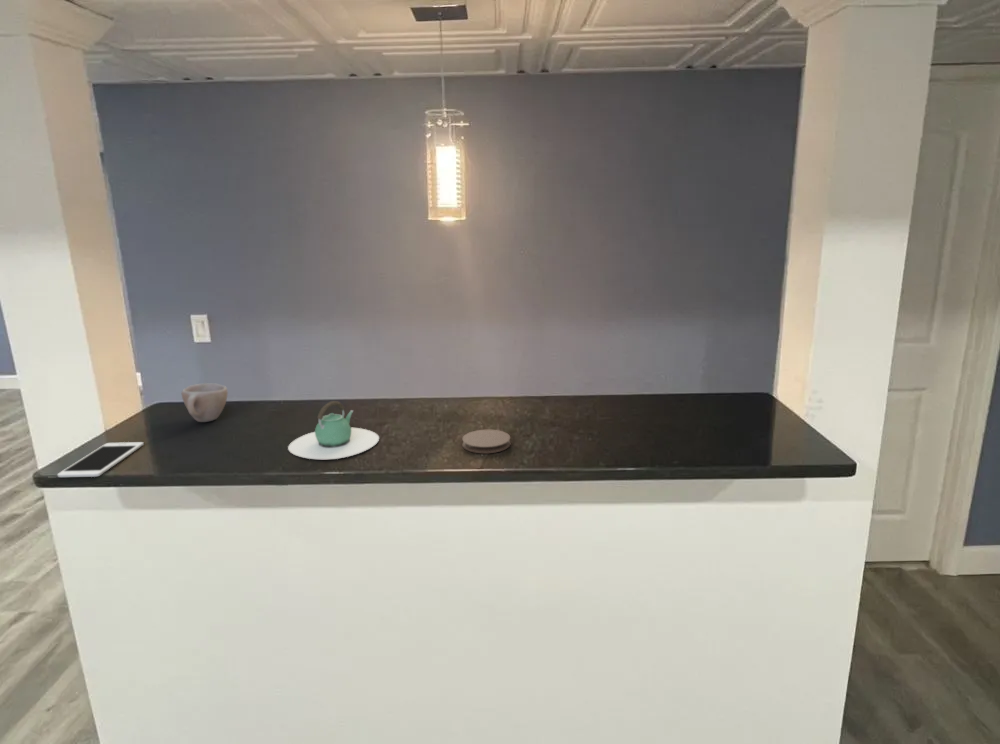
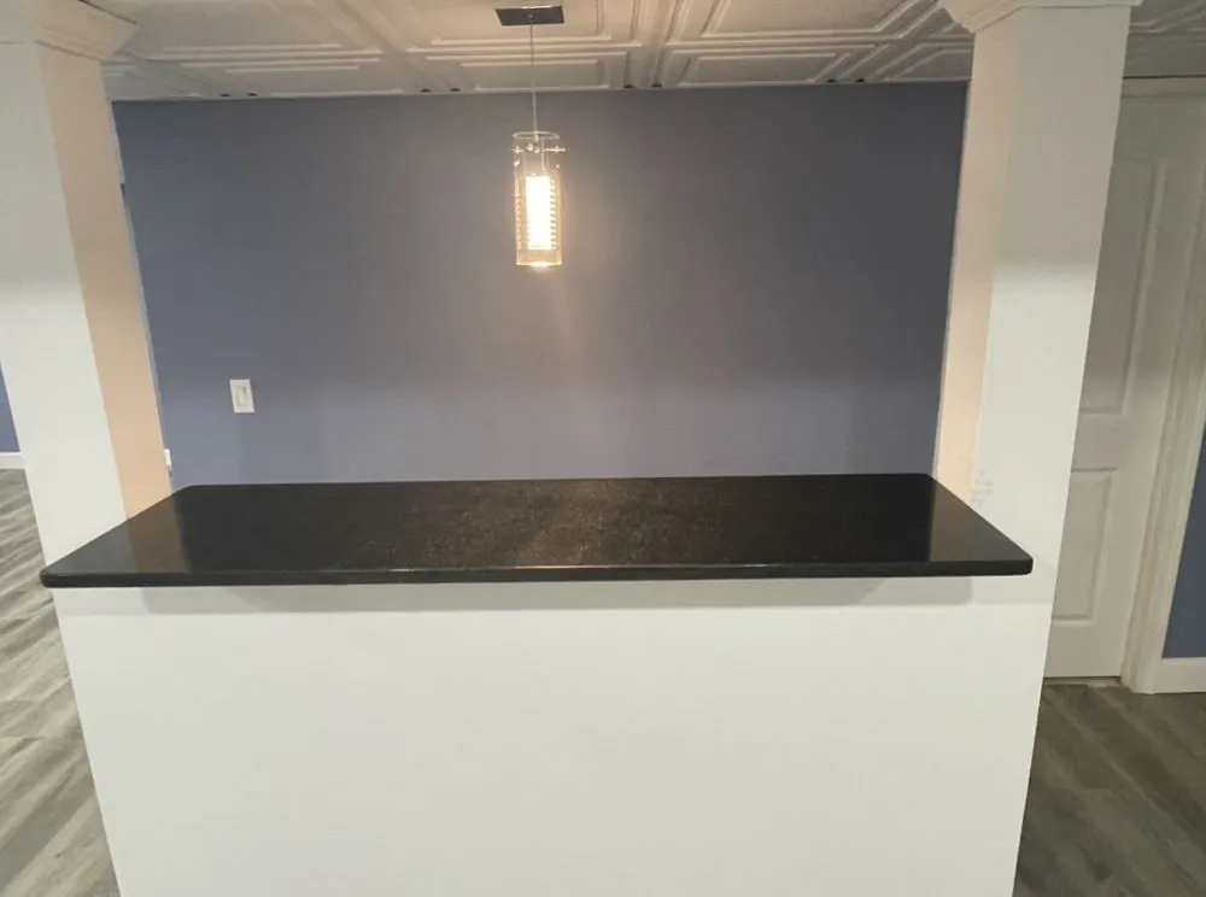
- teapot (332, 422)
- cell phone (103, 458)
- coaster (486, 440)
- cup (203, 405)
